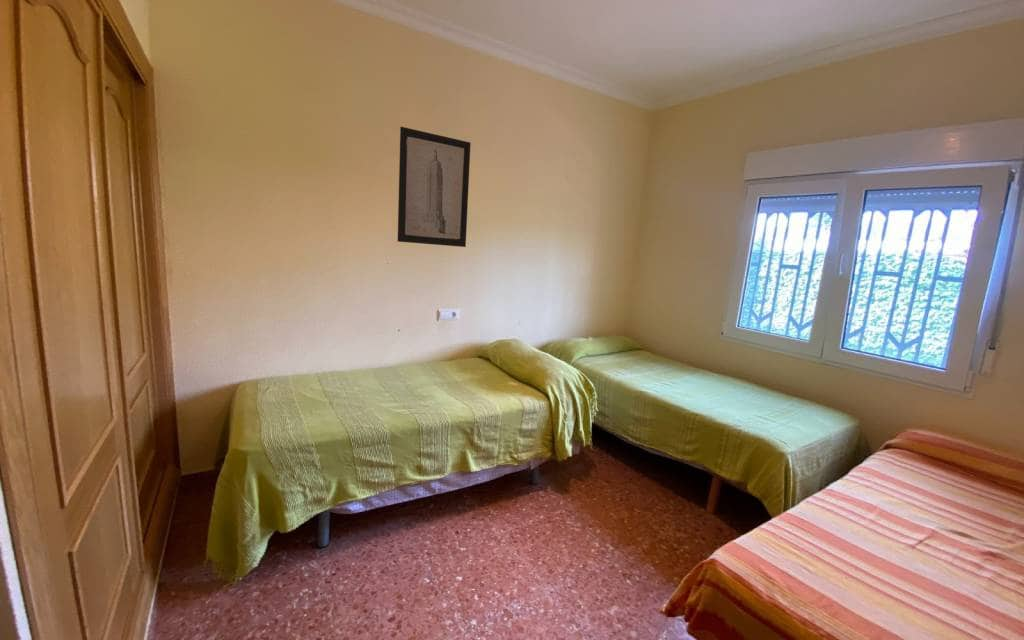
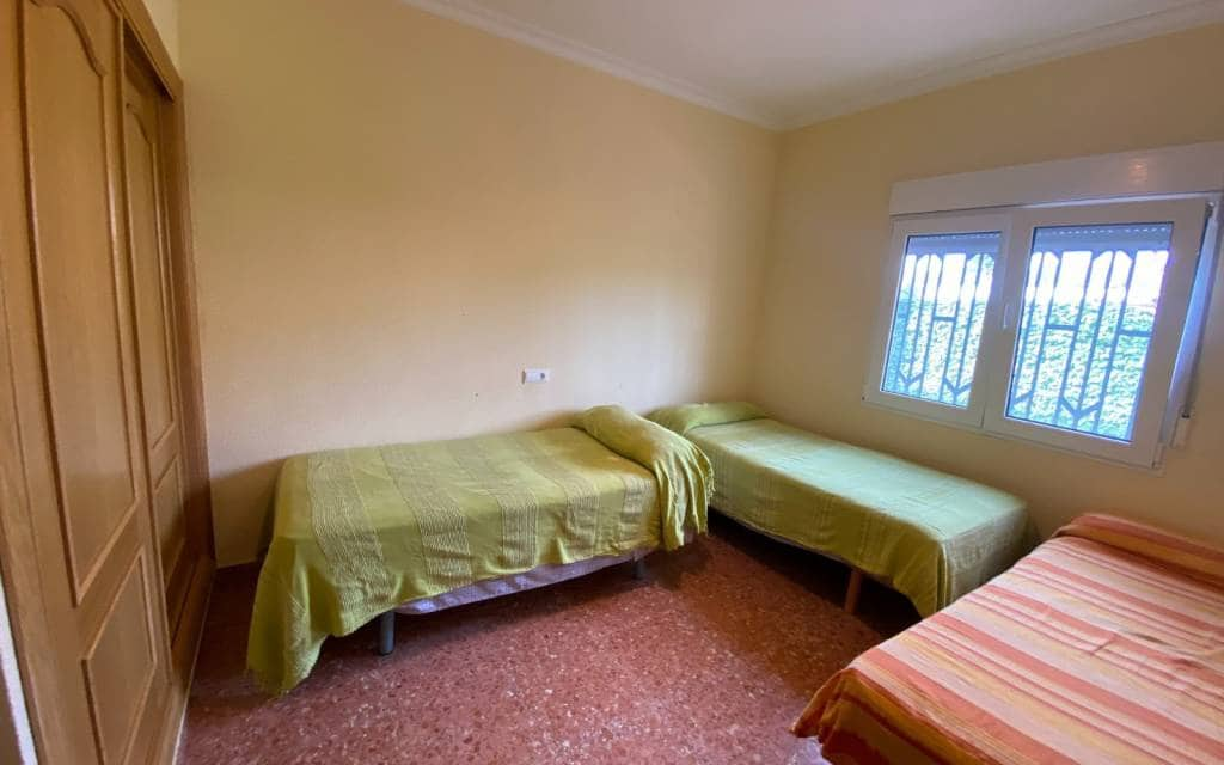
- wall art (435, 190)
